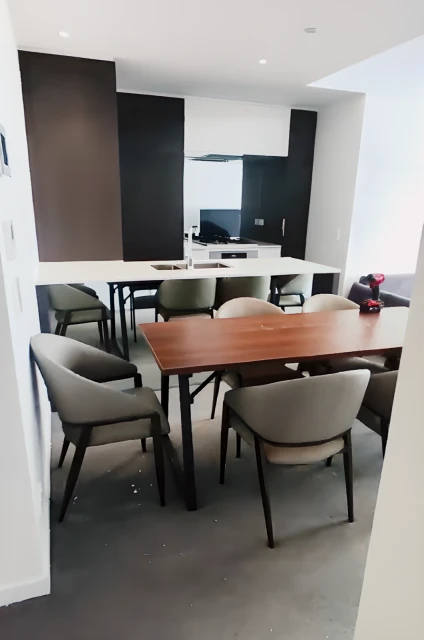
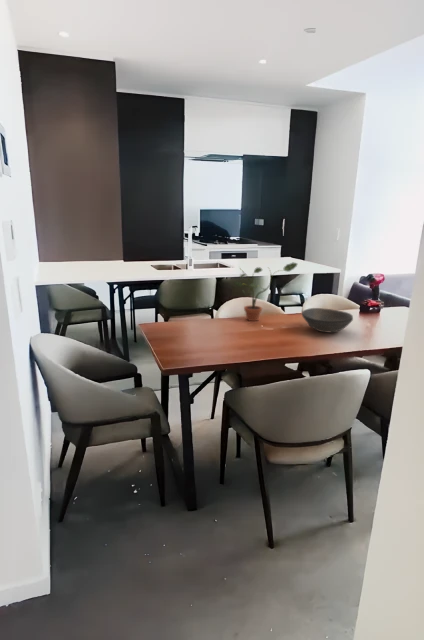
+ bowl (326, 321)
+ potted plant (260, 292)
